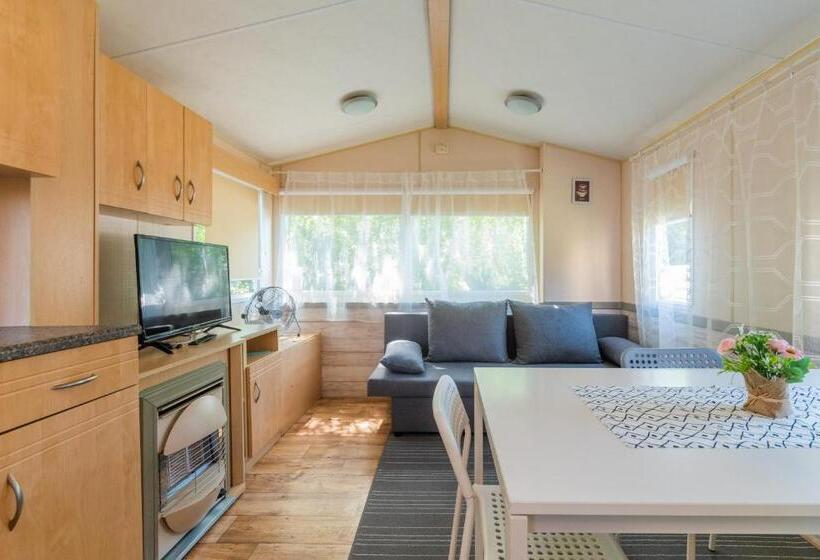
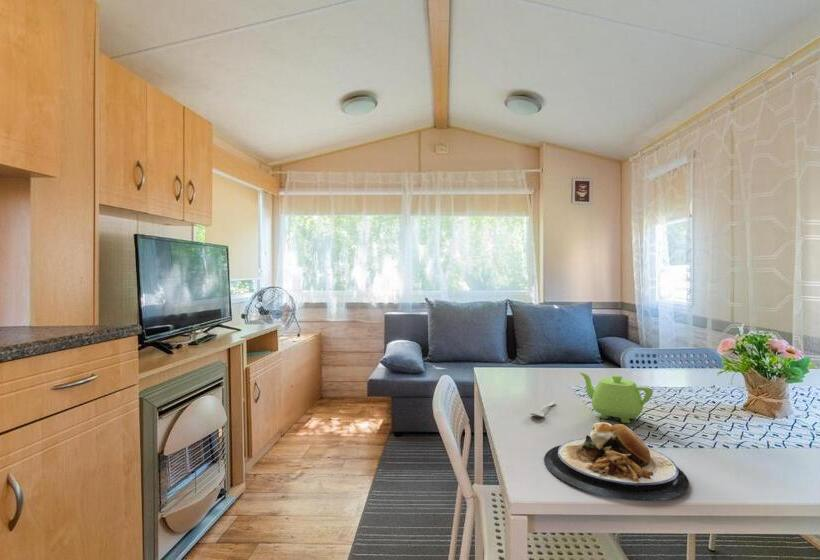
+ spoon (544, 407)
+ plate (611, 449)
+ teapot (614, 395)
